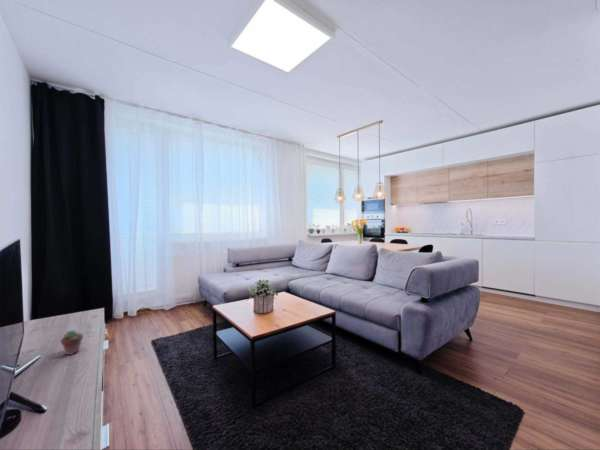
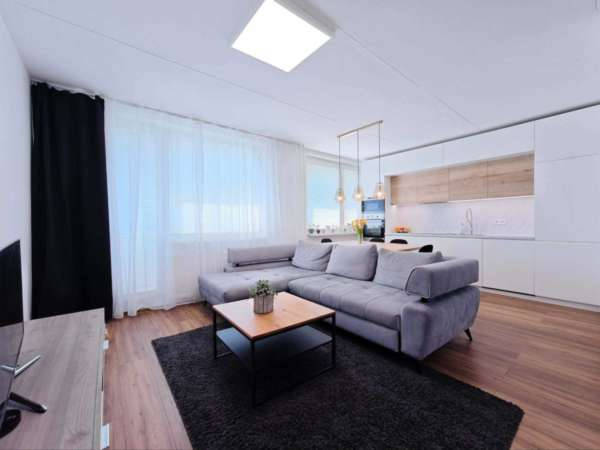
- potted succulent (72, 341)
